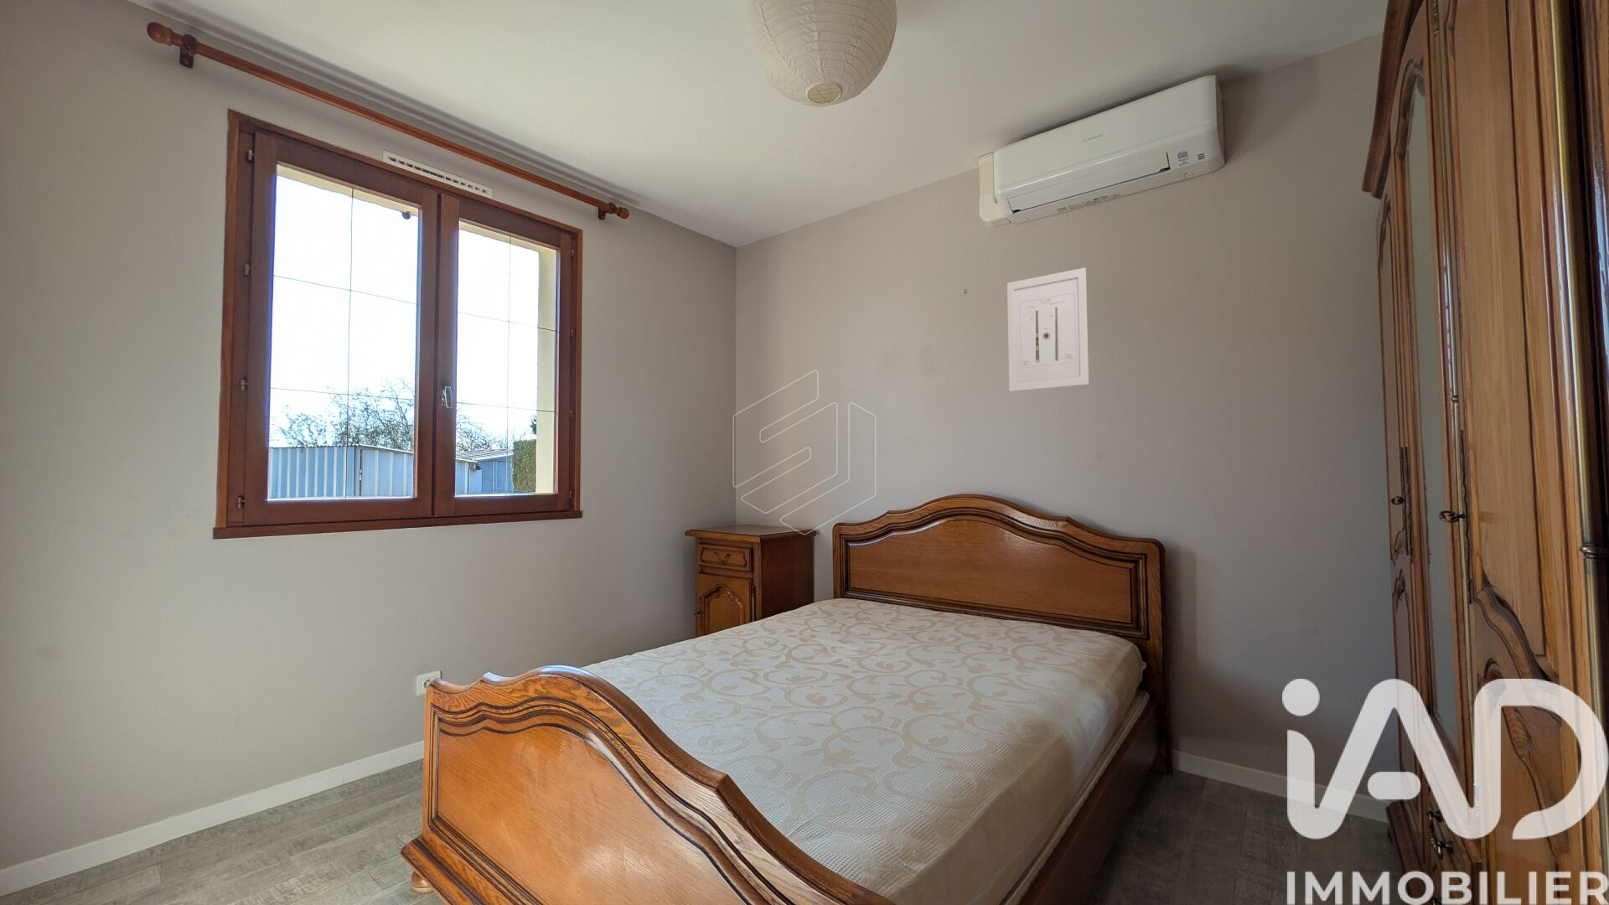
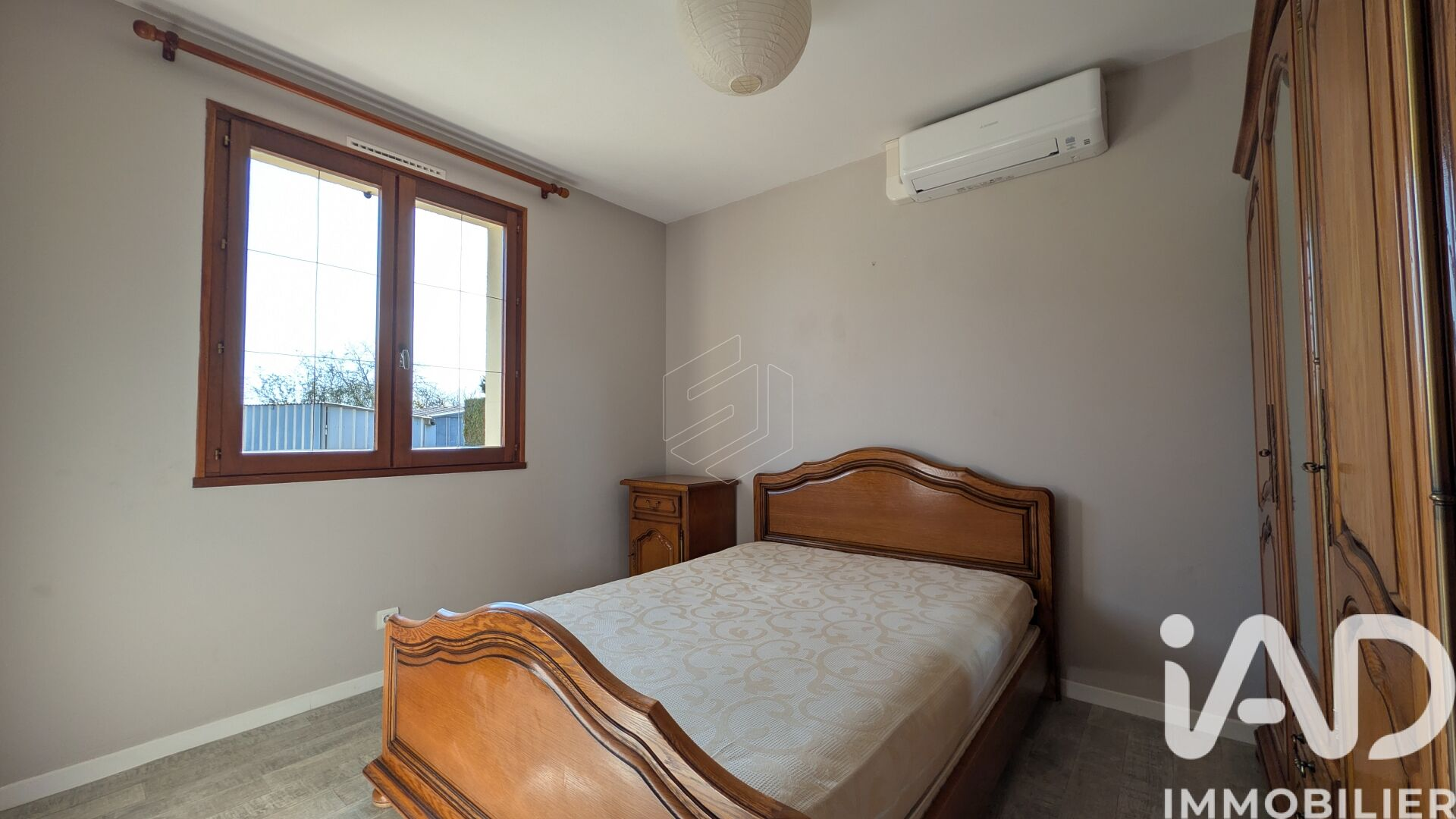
- wall art (1045, 332)
